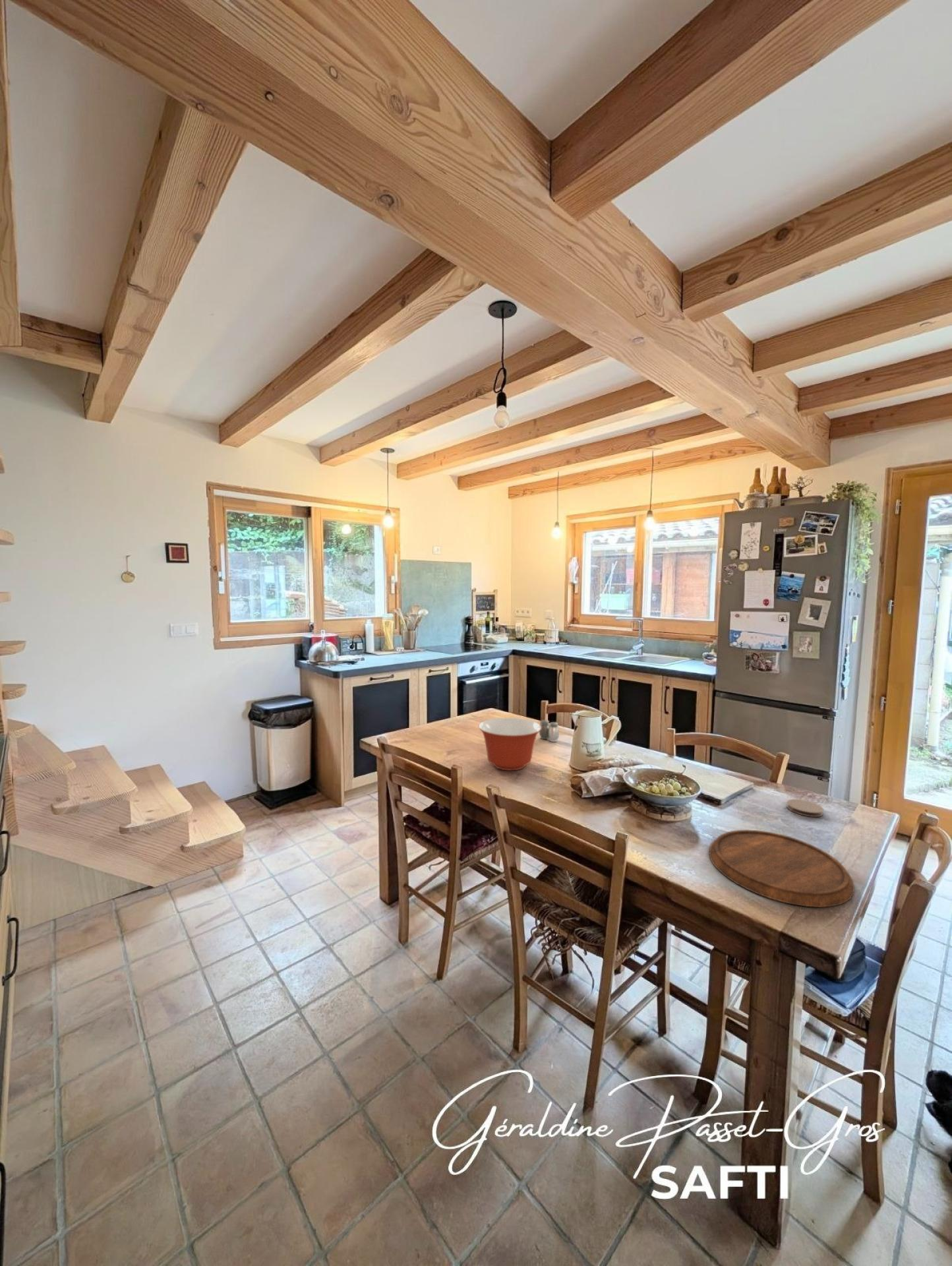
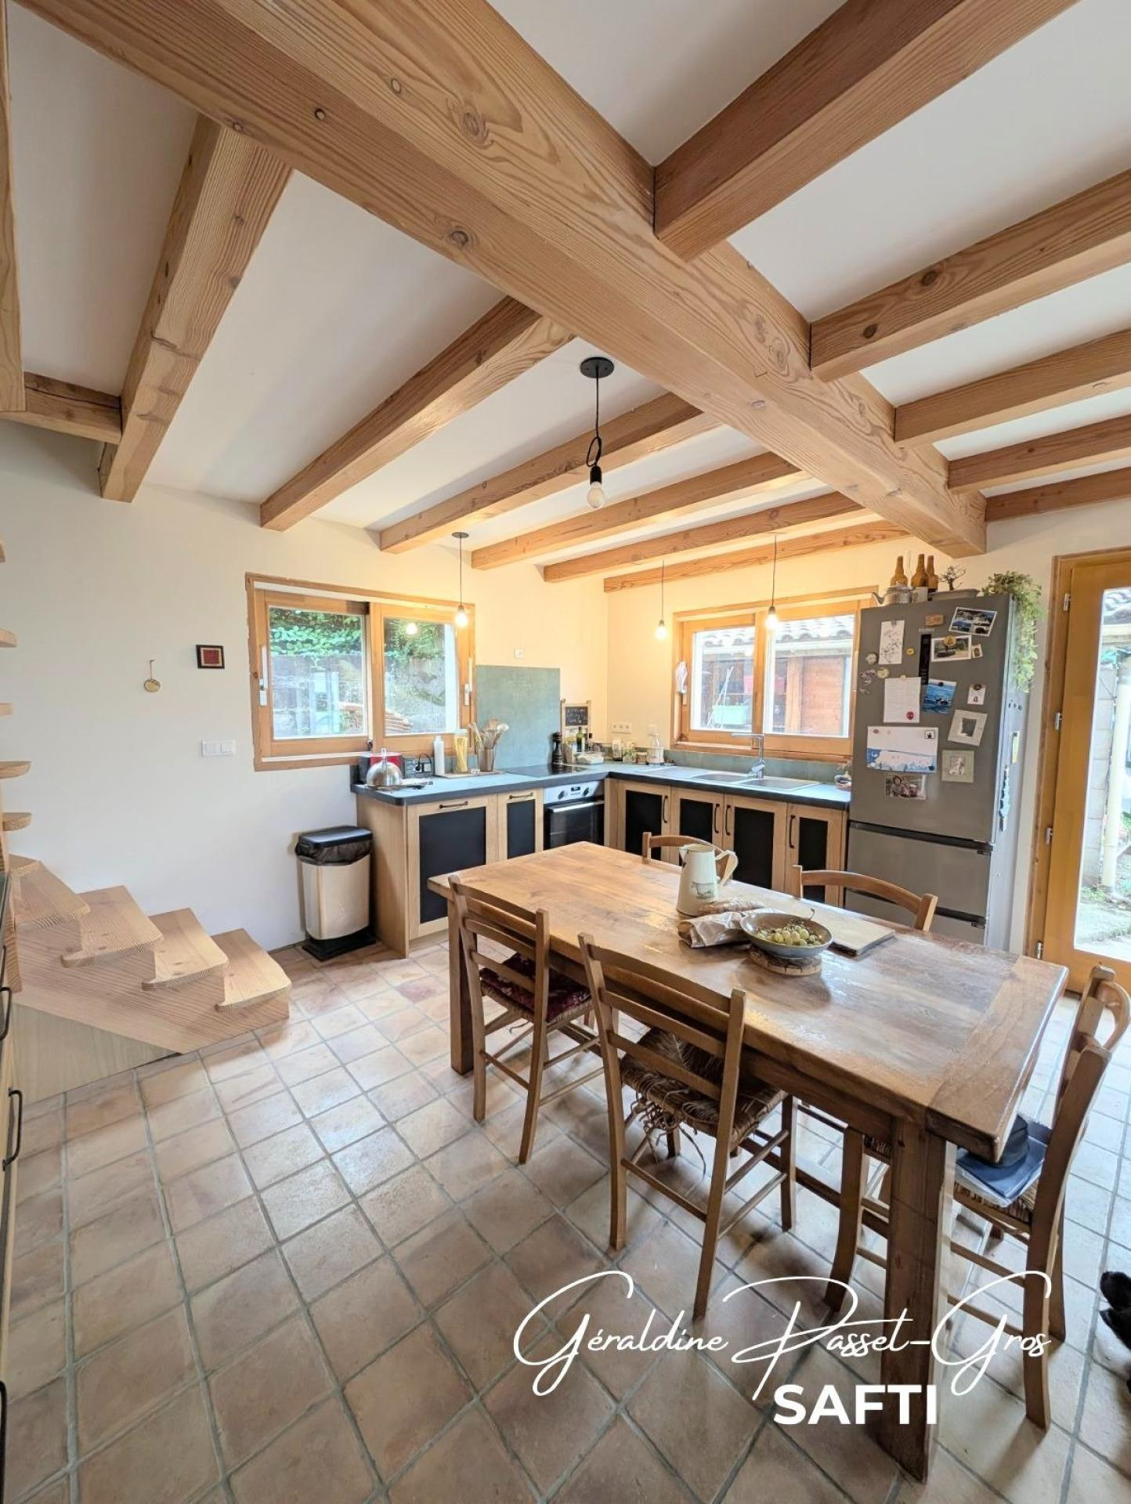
- cutting board (777, 862)
- salt and pepper shaker (549, 730)
- mixing bowl (509, 745)
- coaster (804, 807)
